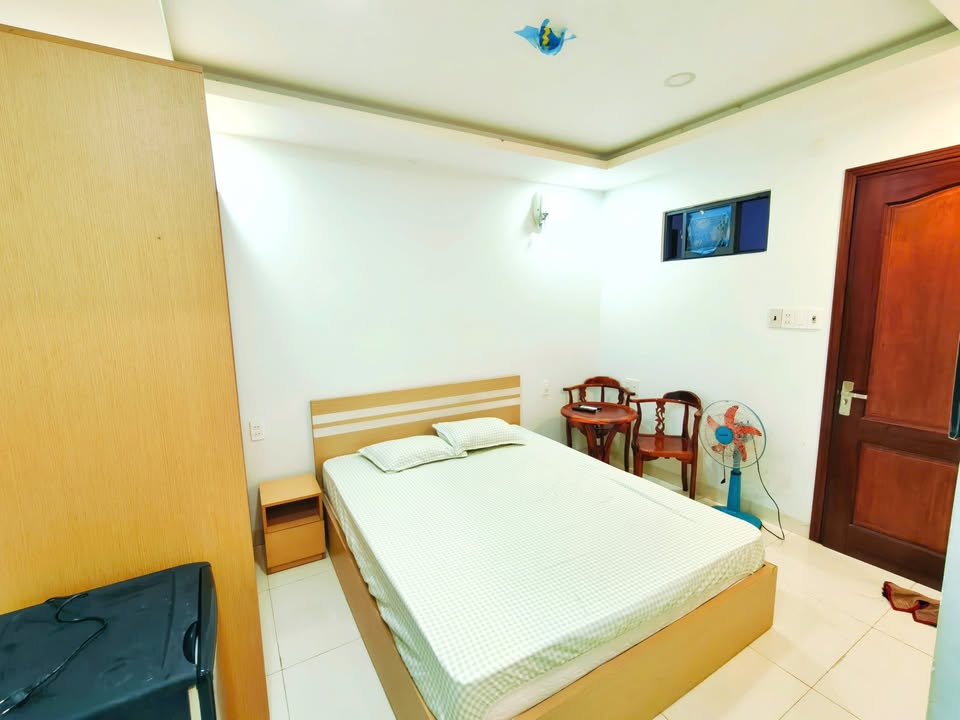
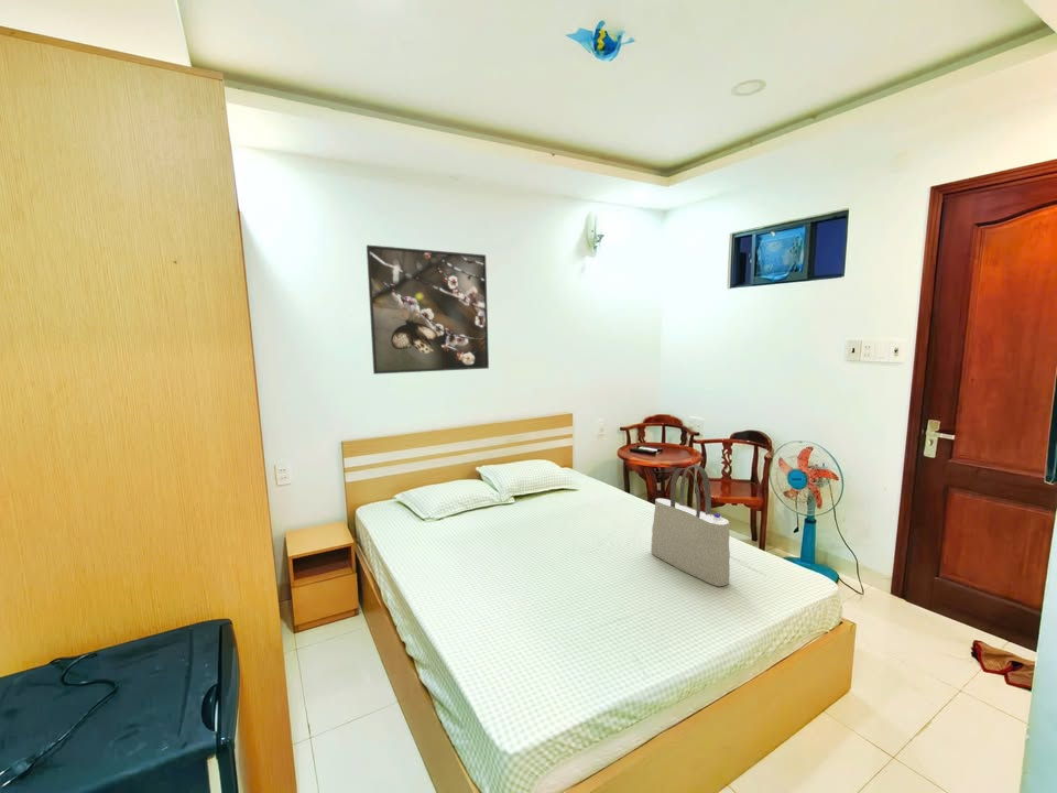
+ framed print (432, 311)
+ tote bag (688, 517)
